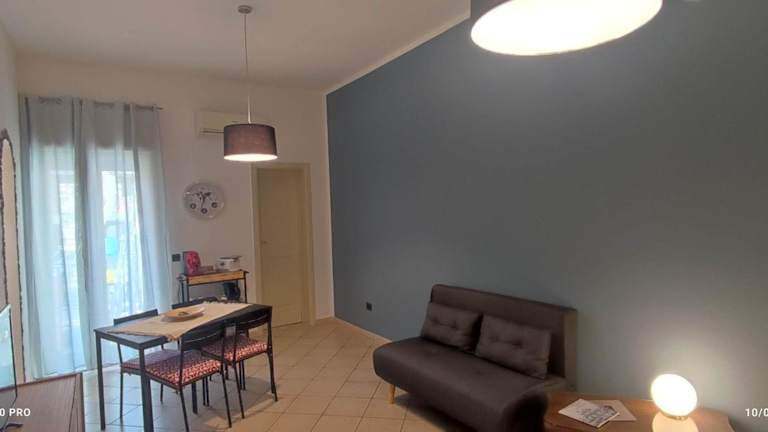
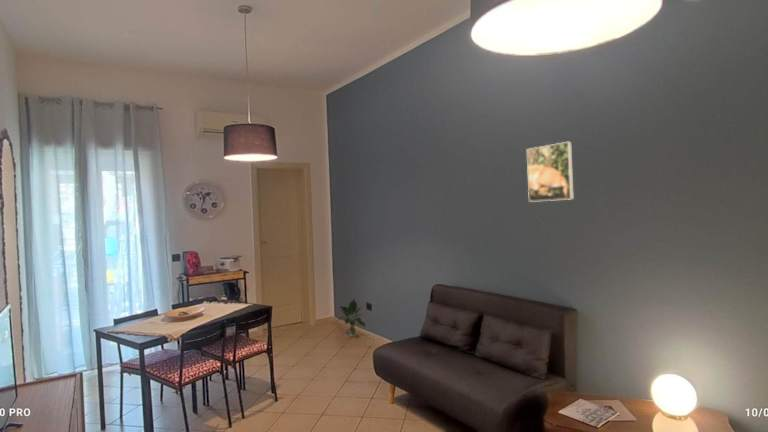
+ potted plant (351, 318)
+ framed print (549, 173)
